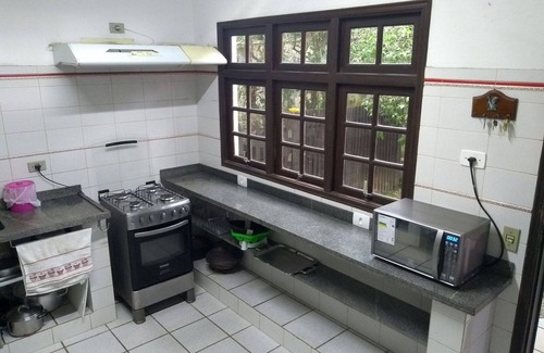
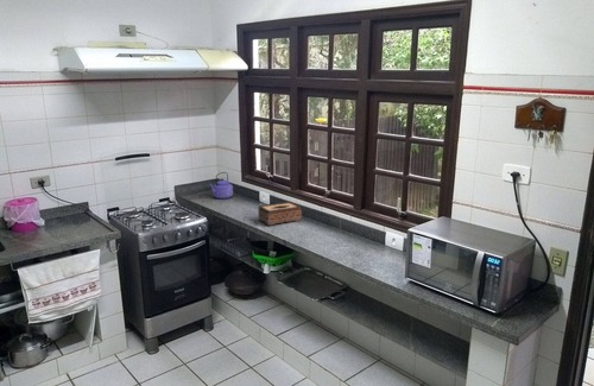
+ kettle (220, 185)
+ tissue box (279, 213)
